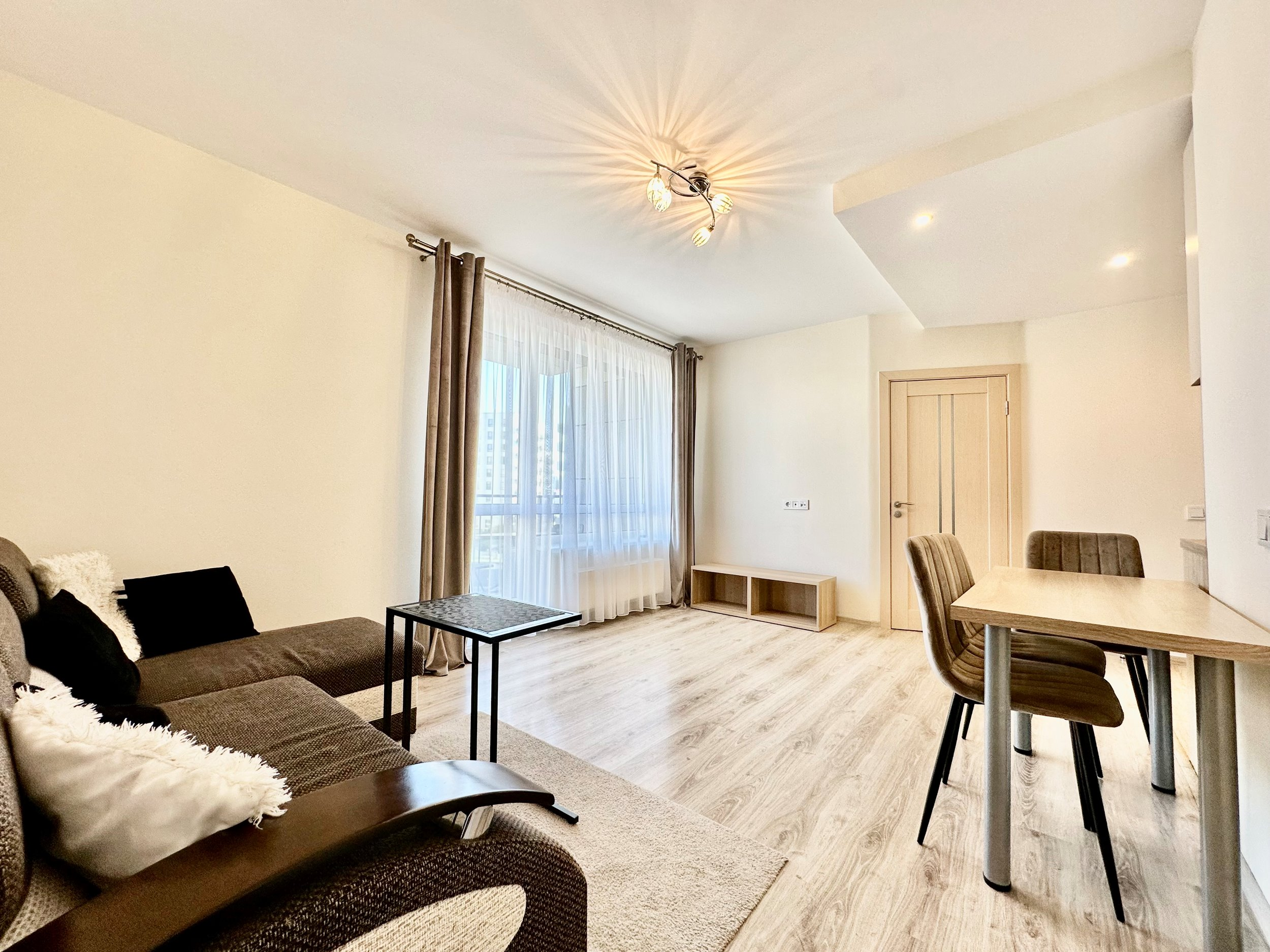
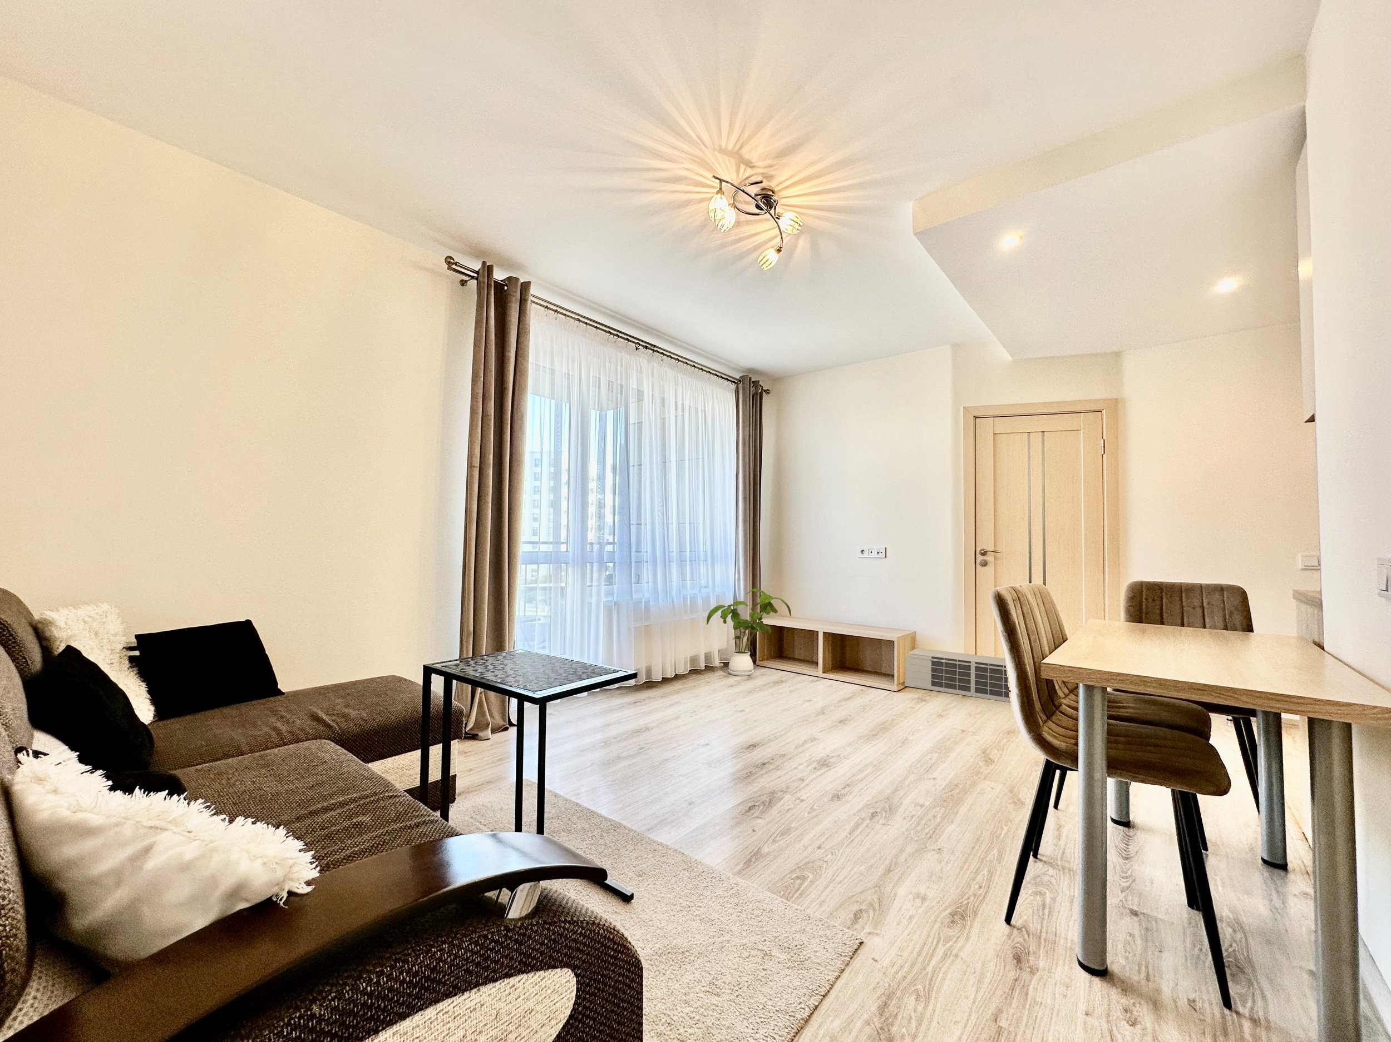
+ air conditioner (967, 672)
+ house plant (755, 632)
